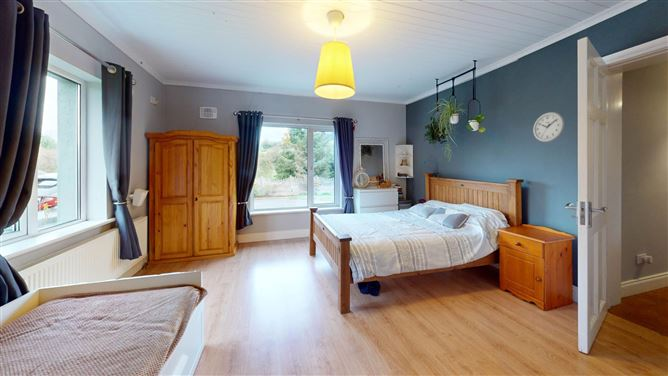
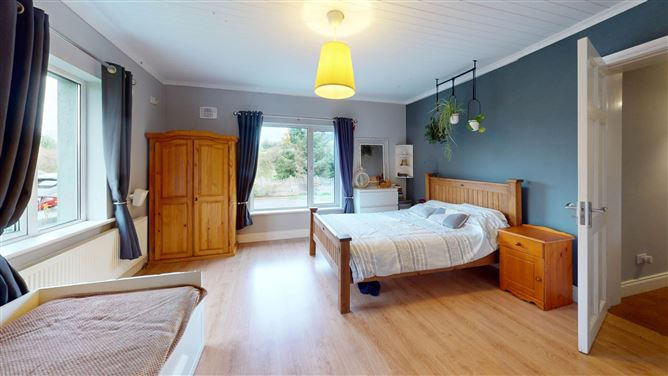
- wall clock (547, 127)
